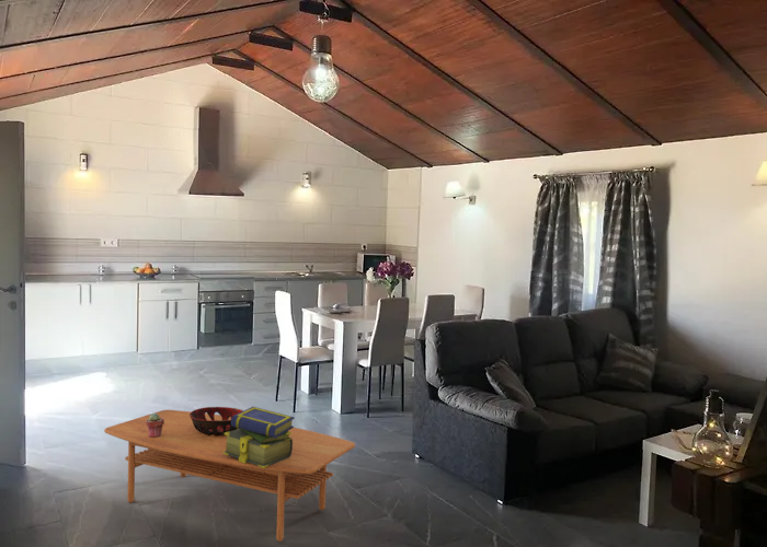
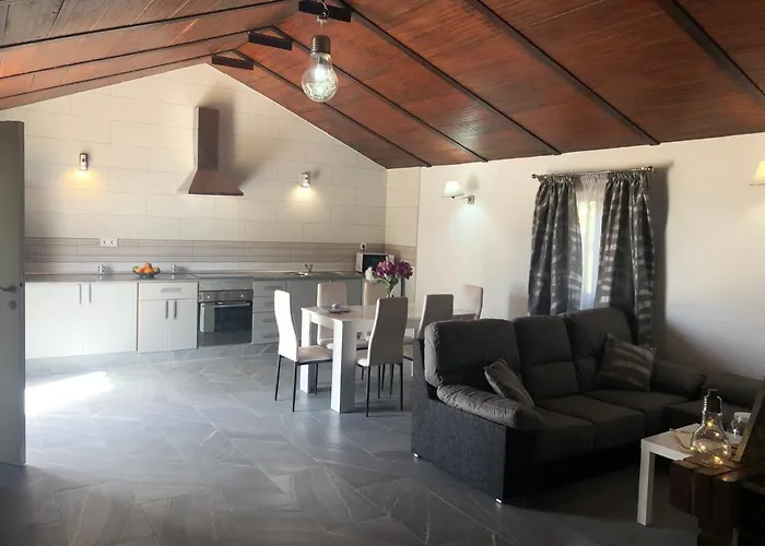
- potted succulent (154, 423)
- decorative bowl (218, 421)
- coffee table (227, 470)
- stack of books (261, 434)
